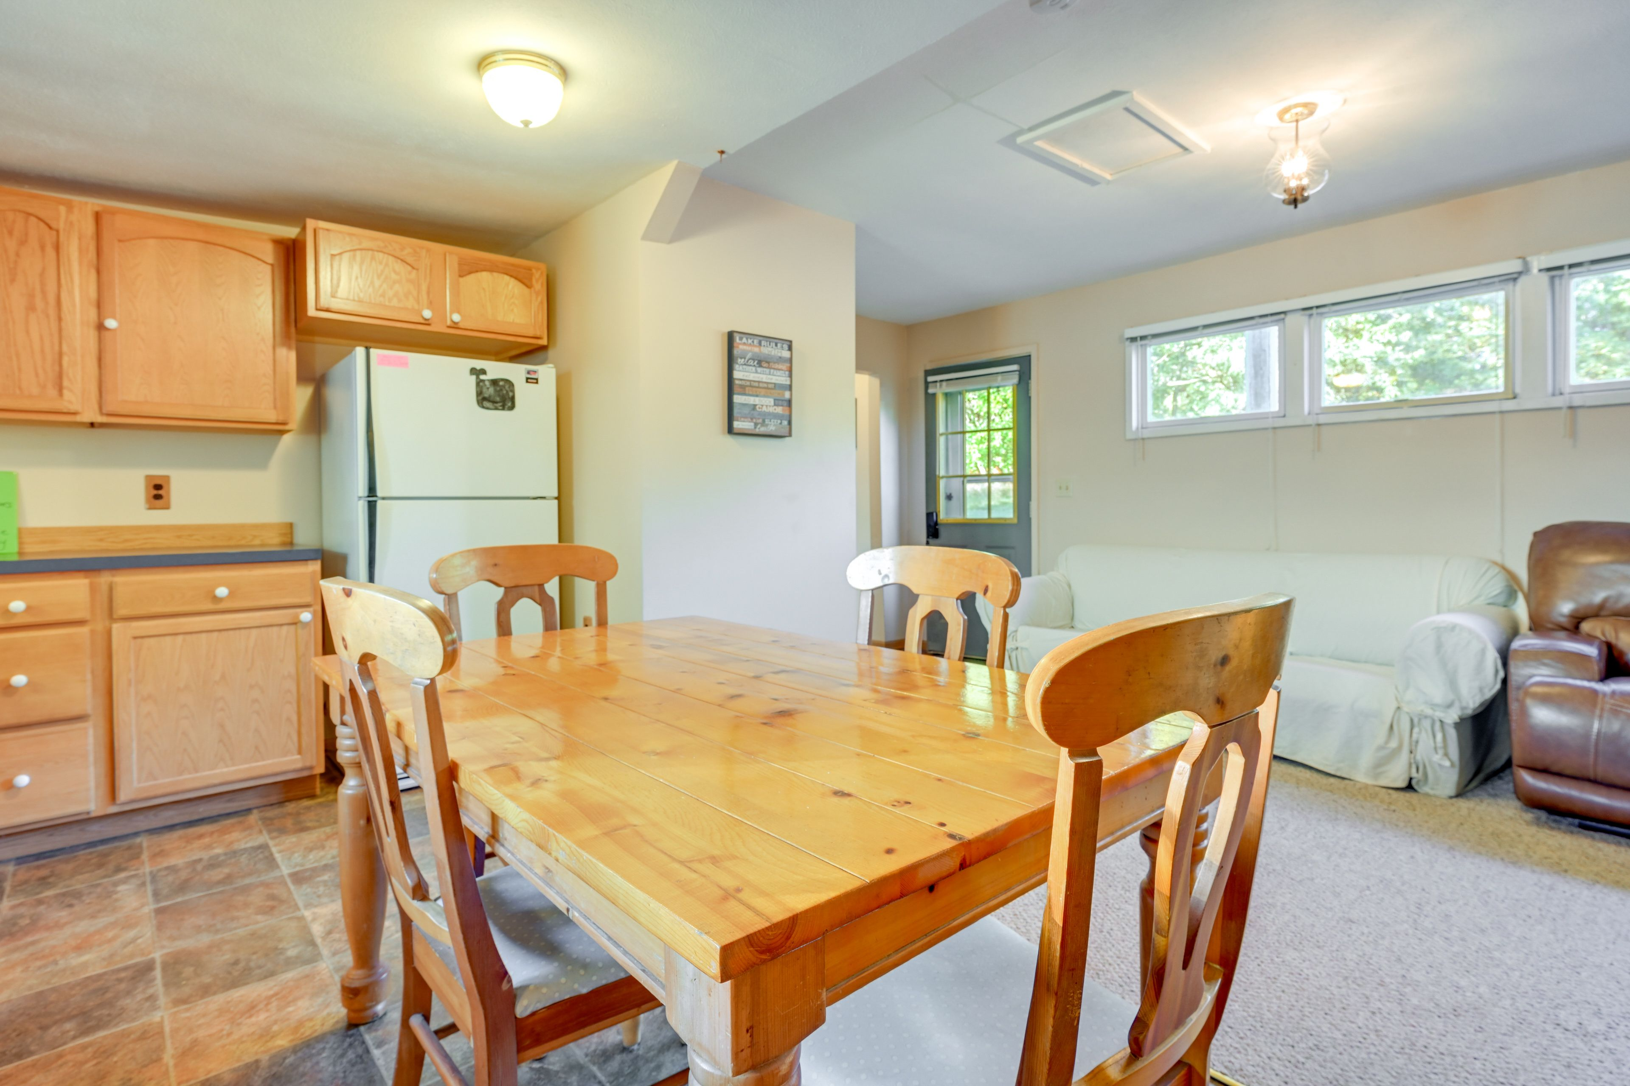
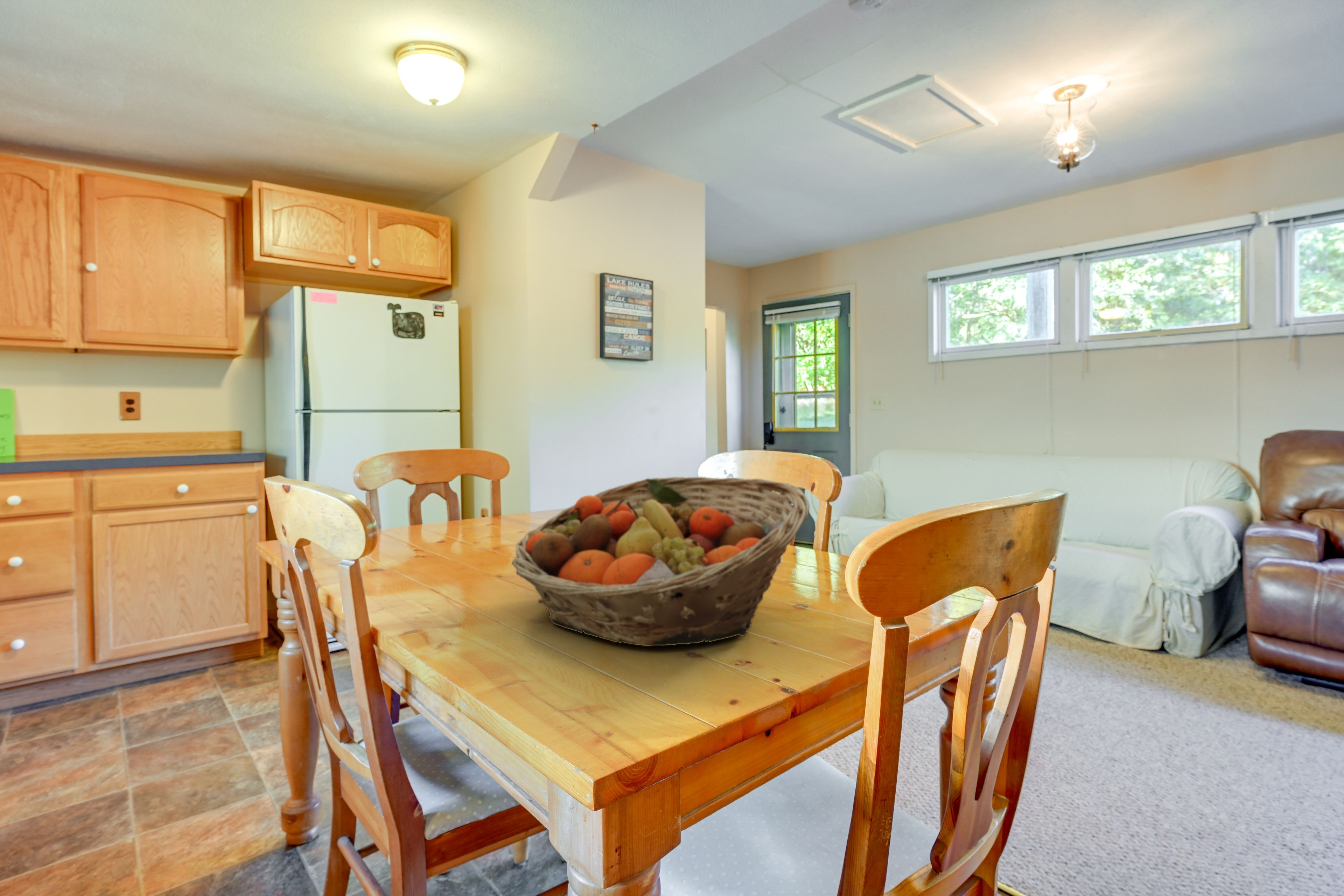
+ fruit basket (657, 548)
